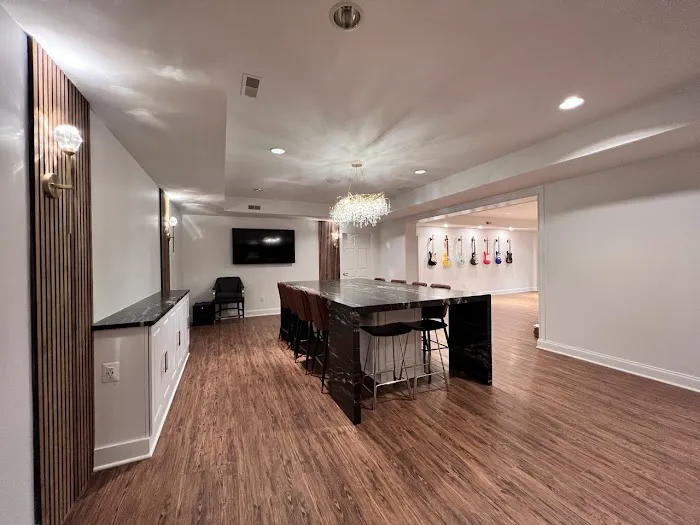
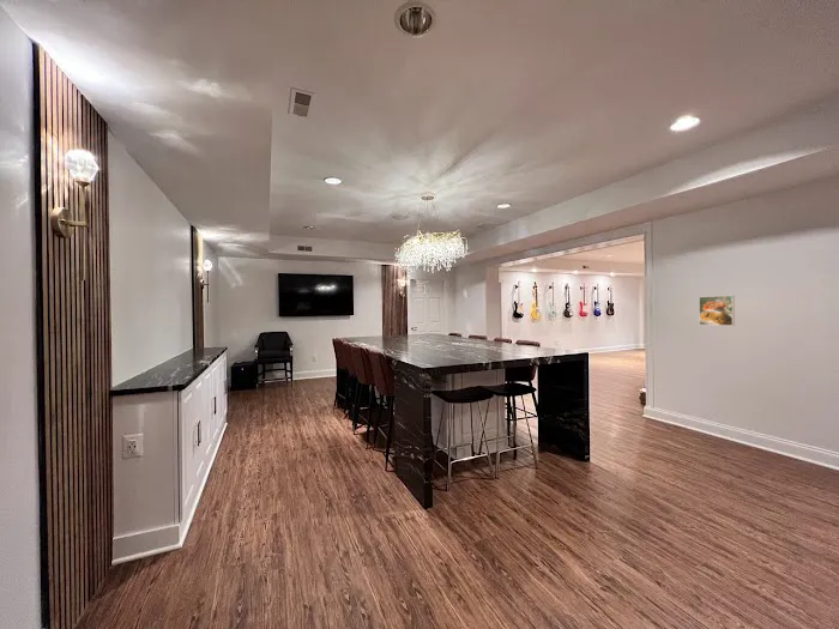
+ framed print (716, 310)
